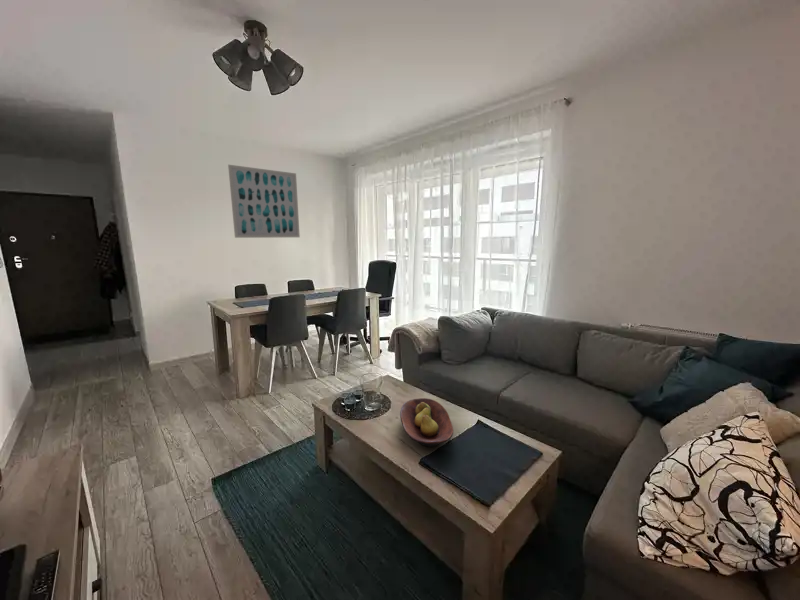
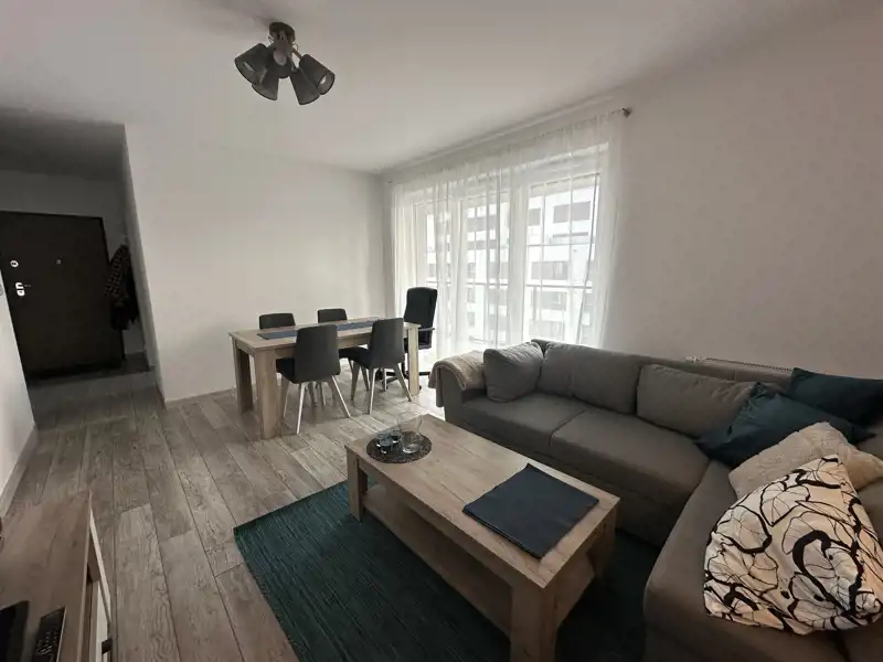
- fruit bowl (425, 419)
- wall art (266, 204)
